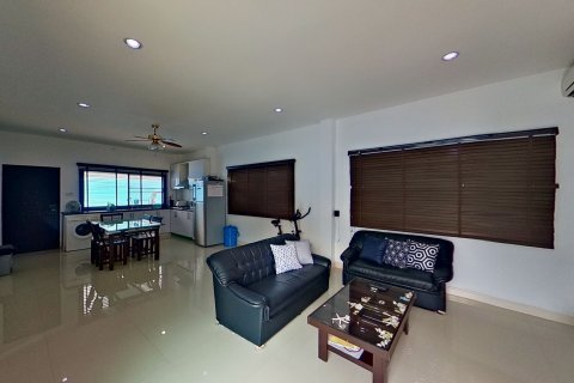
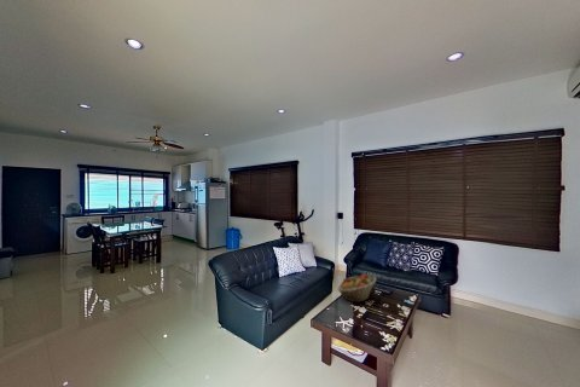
+ fruit basket (356, 285)
